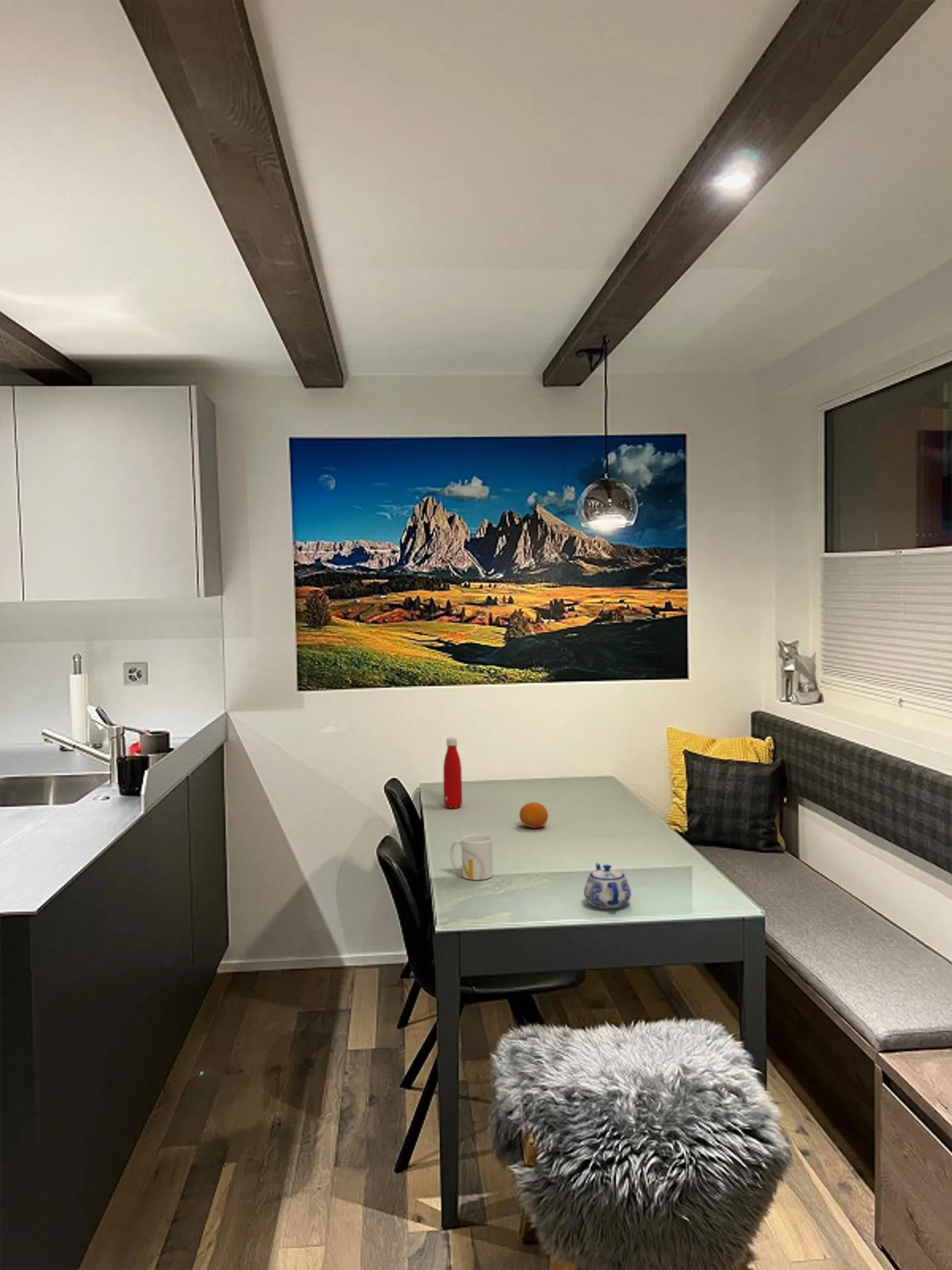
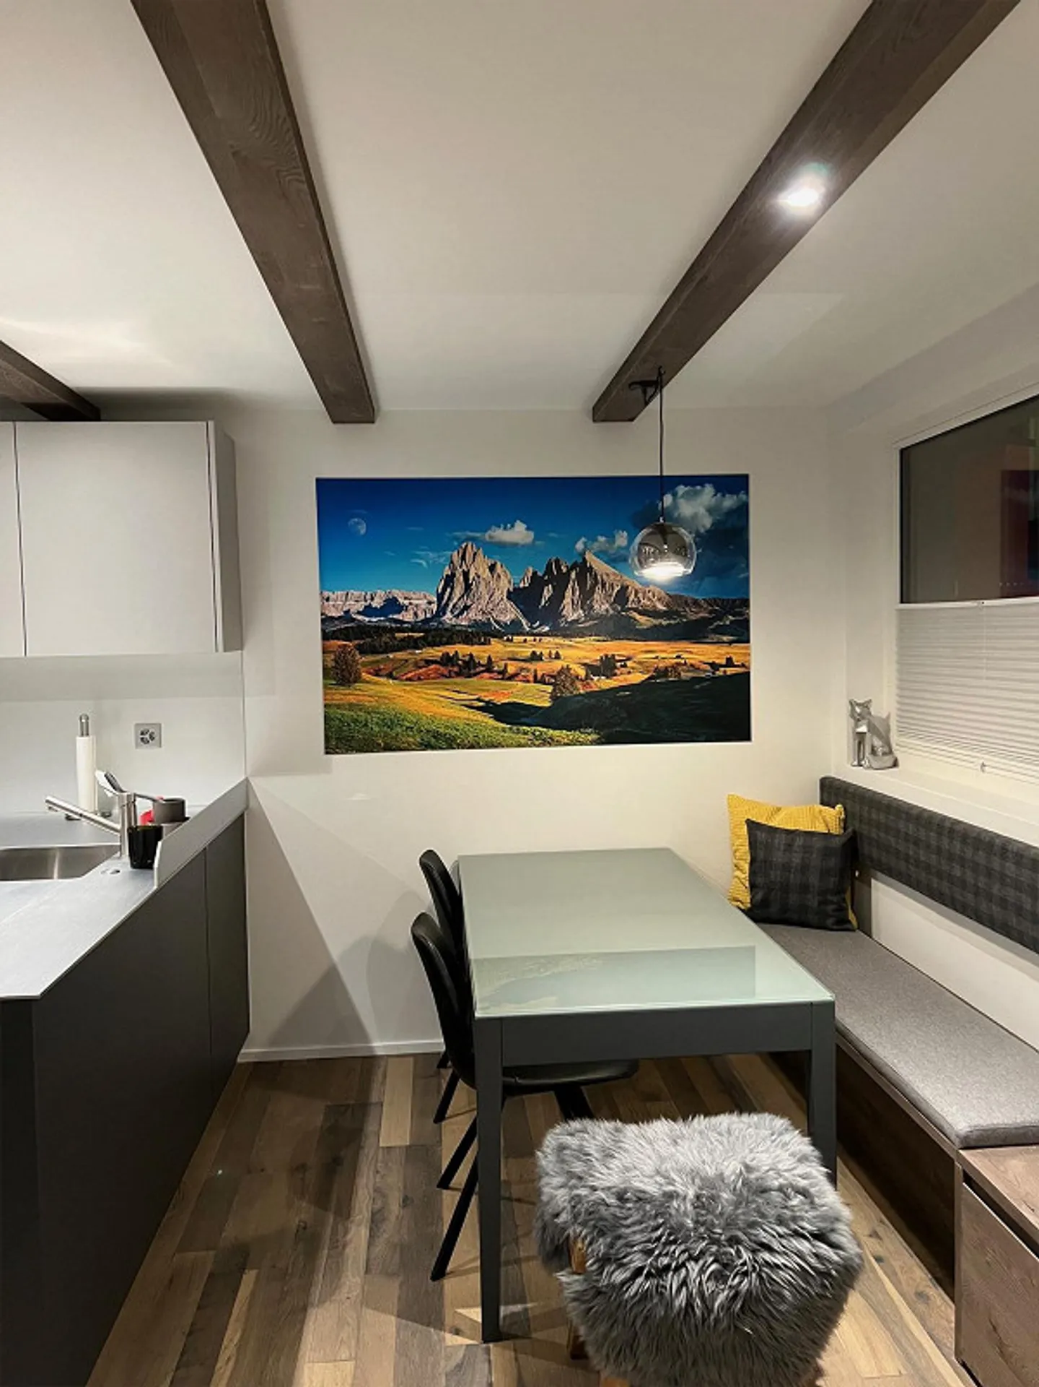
- teapot (606, 883)
- mug (471, 857)
- fruit (534, 814)
- bottle (452, 773)
